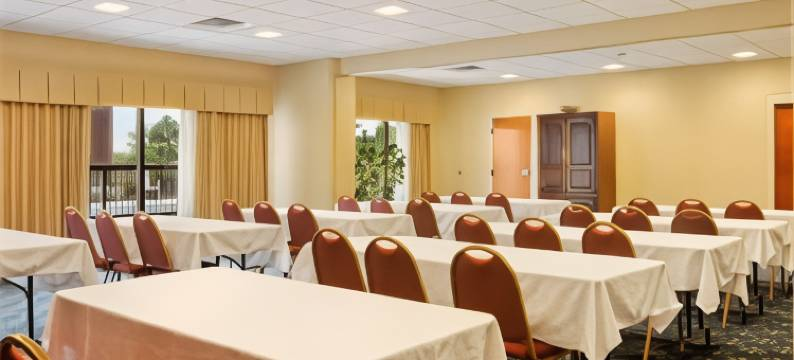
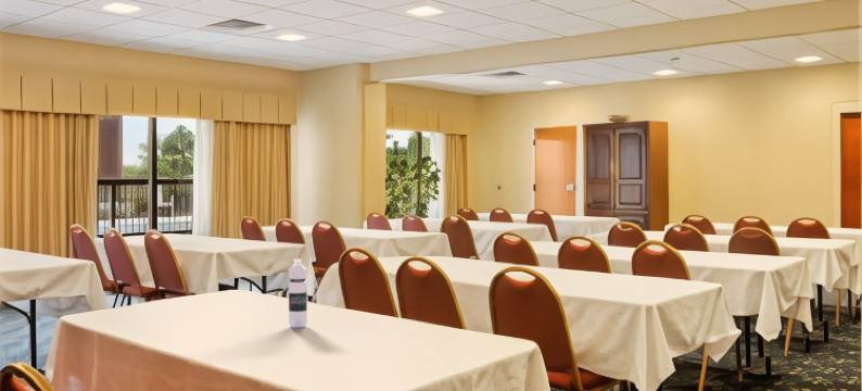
+ water bottle (297, 292)
